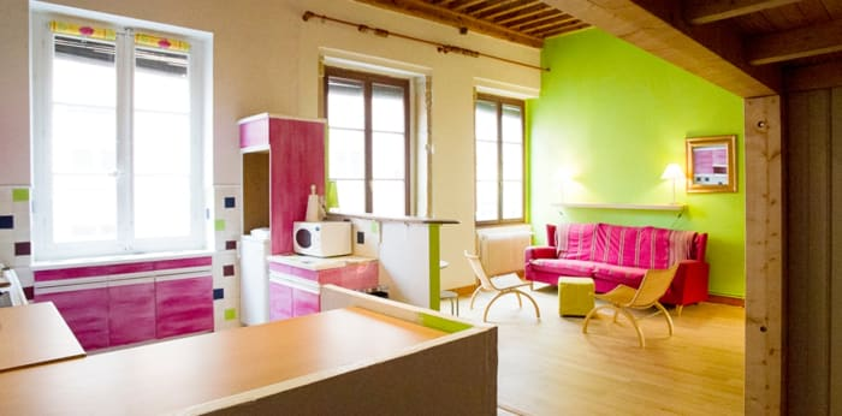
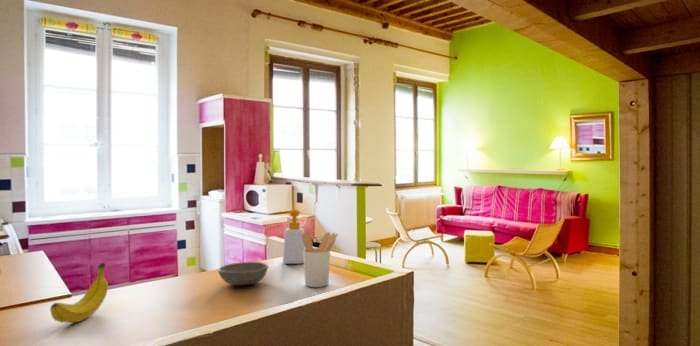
+ soap bottle (289, 235)
+ utensil holder (321, 257)
+ soup bowl (243, 274)
+ fruit (84, 295)
